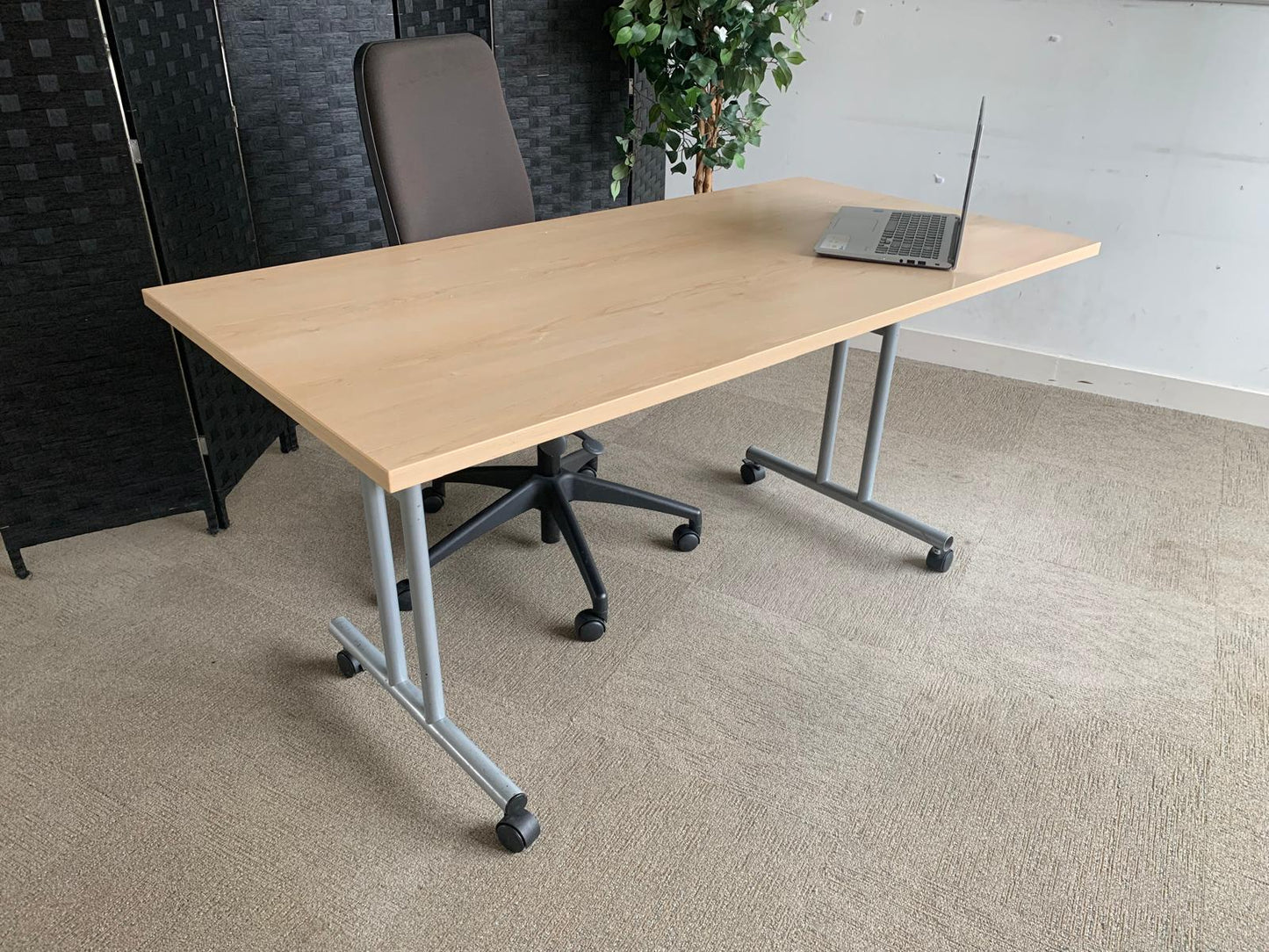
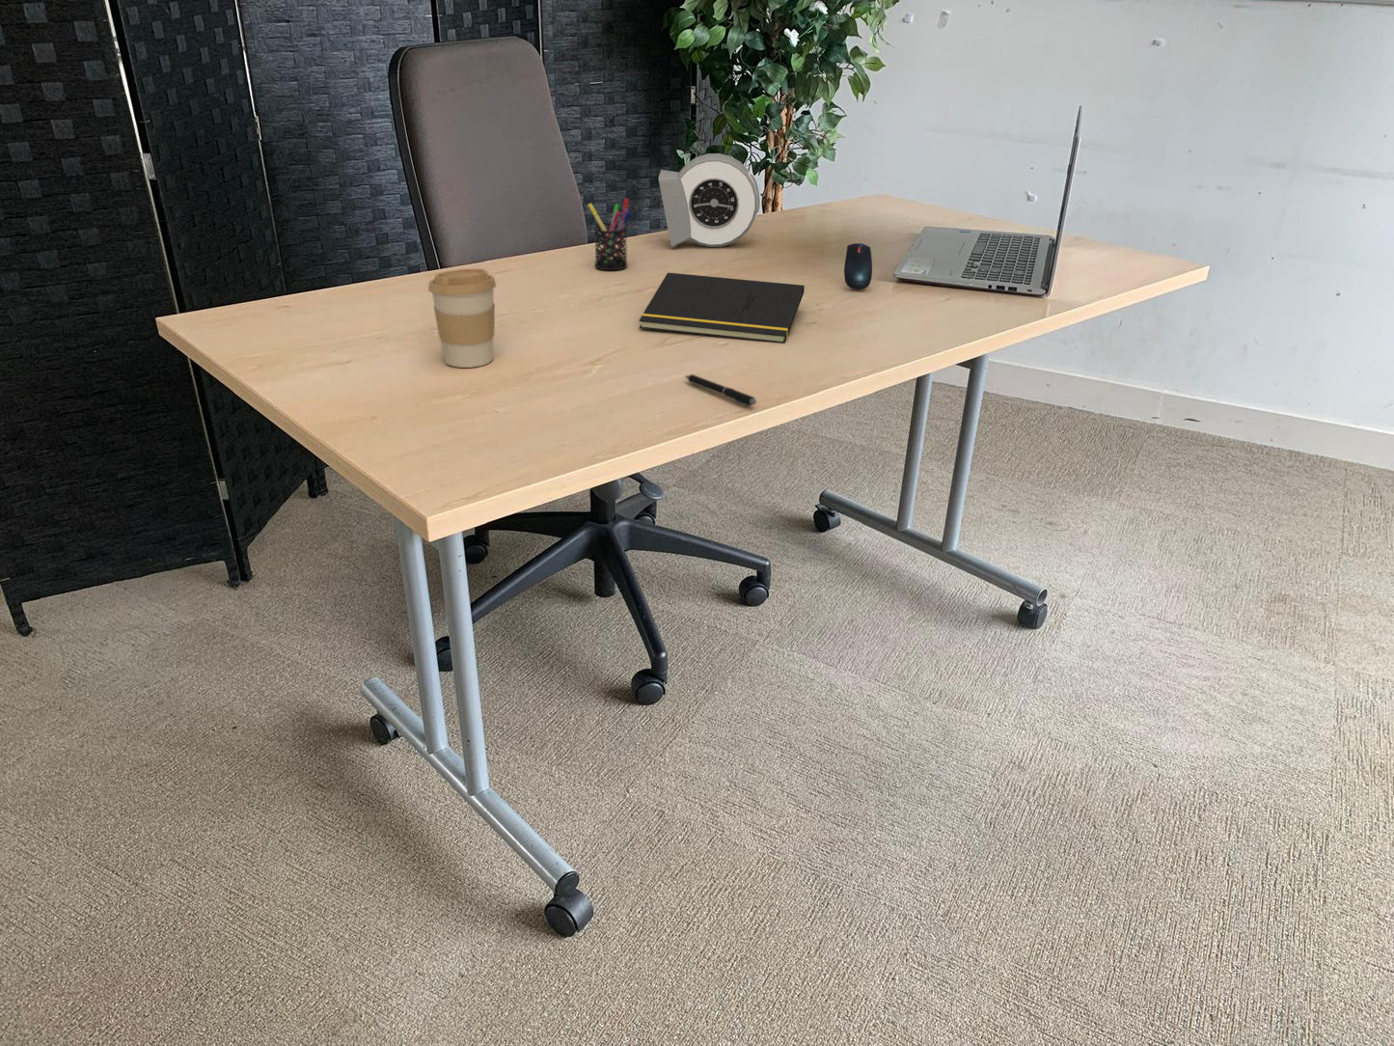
+ notepad (723, 305)
+ coffee cup (465, 315)
+ pen (717, 388)
+ pen holder (613, 232)
+ mouse (858, 266)
+ alarm clock (709, 200)
